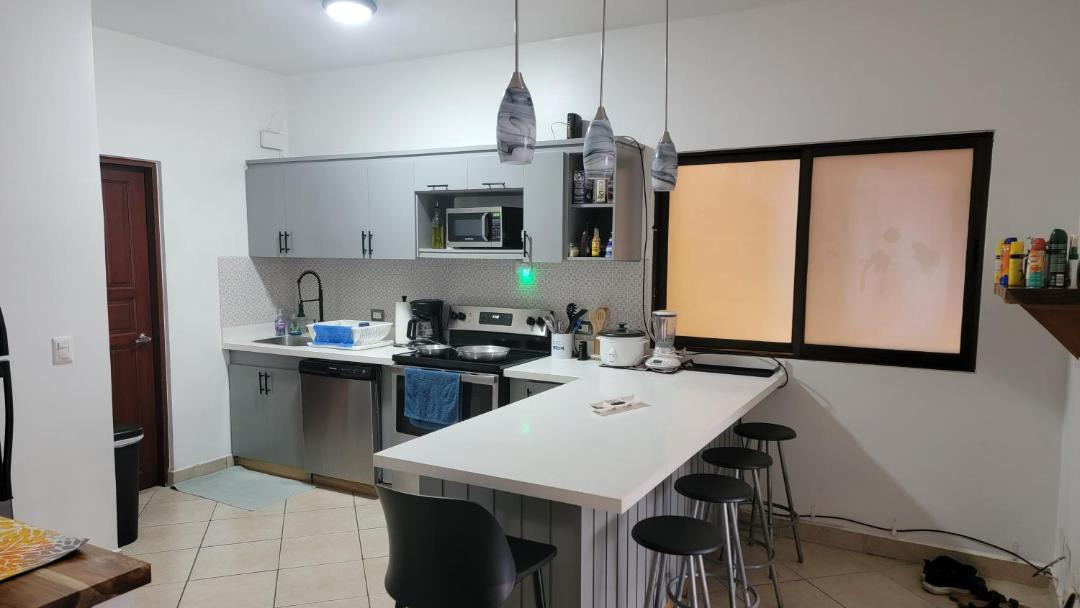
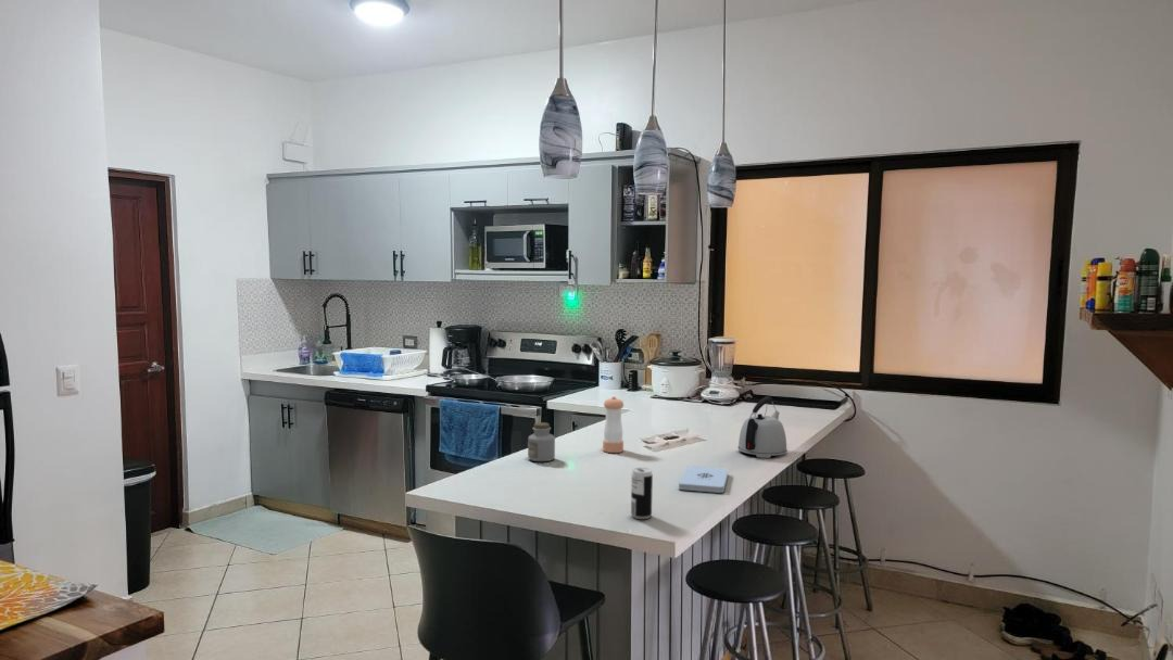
+ kettle (764, 424)
+ beverage can (641, 493)
+ jar (541, 441)
+ notepad (704, 479)
+ pepper shaker (613, 423)
